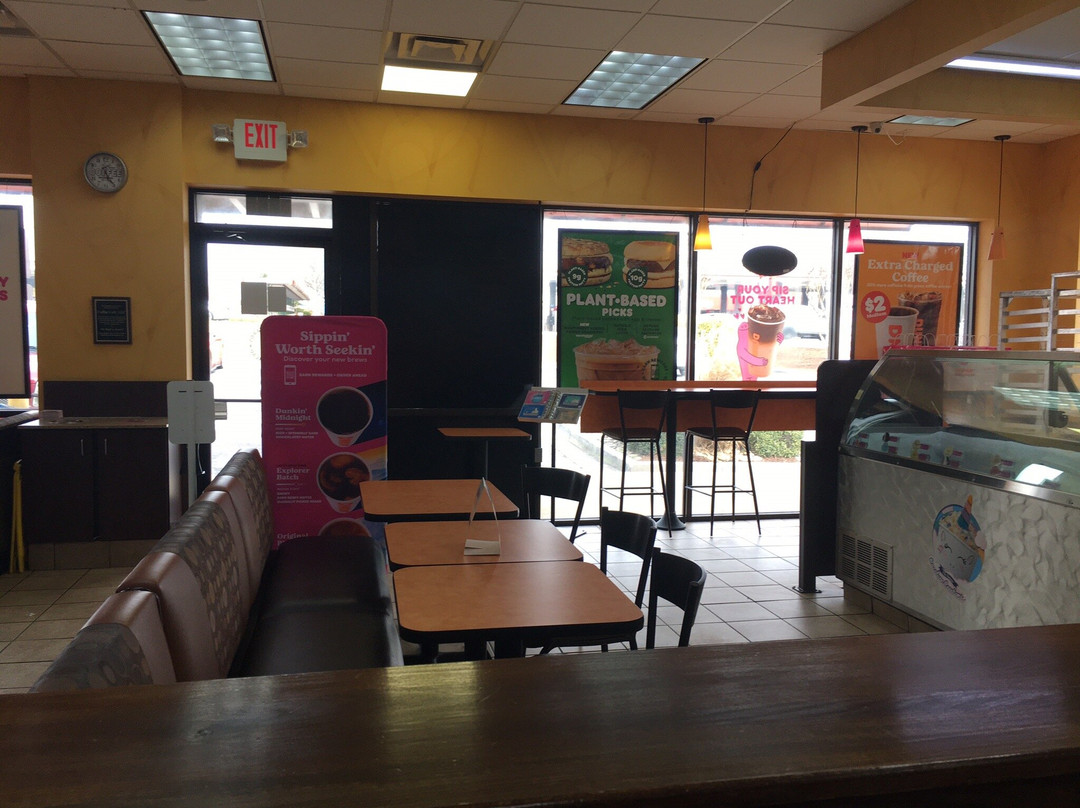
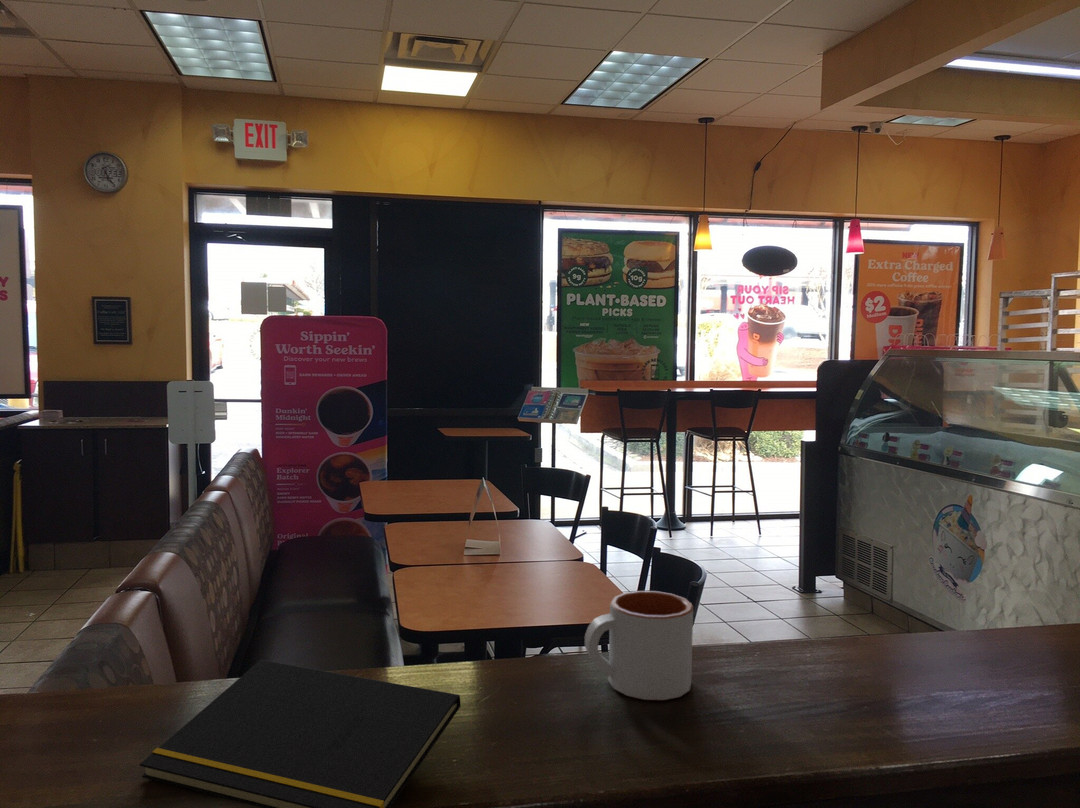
+ notepad (308, 734)
+ mug (638, 644)
